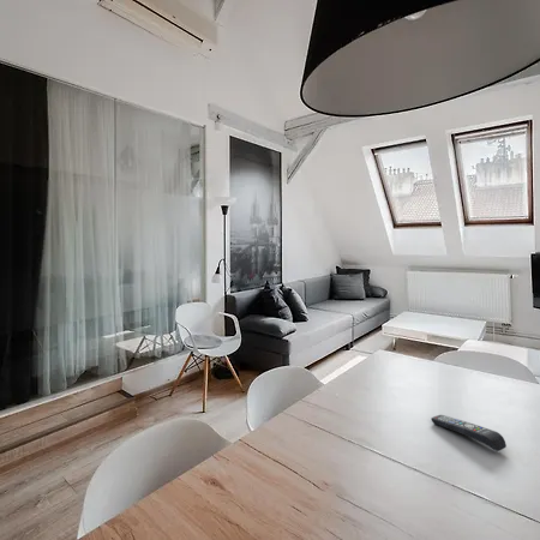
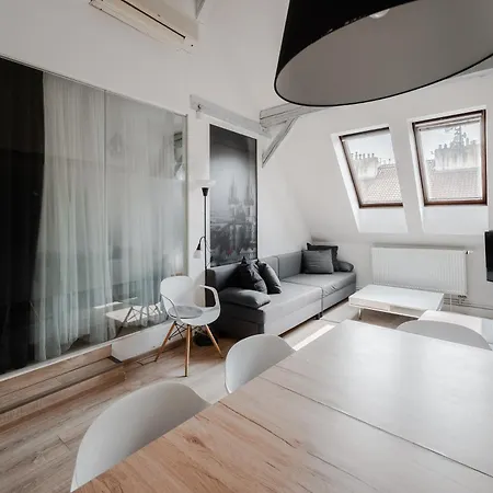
- remote control (466, 428)
